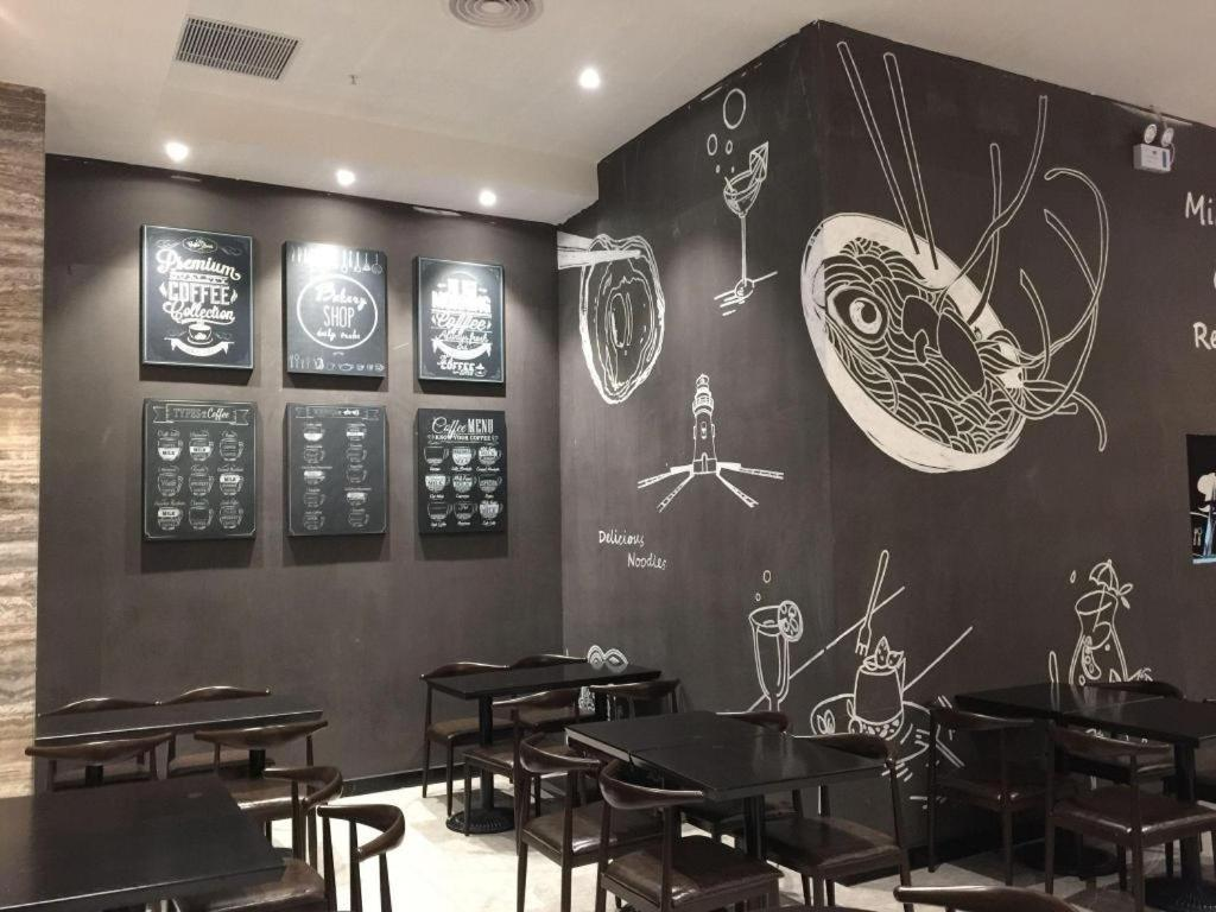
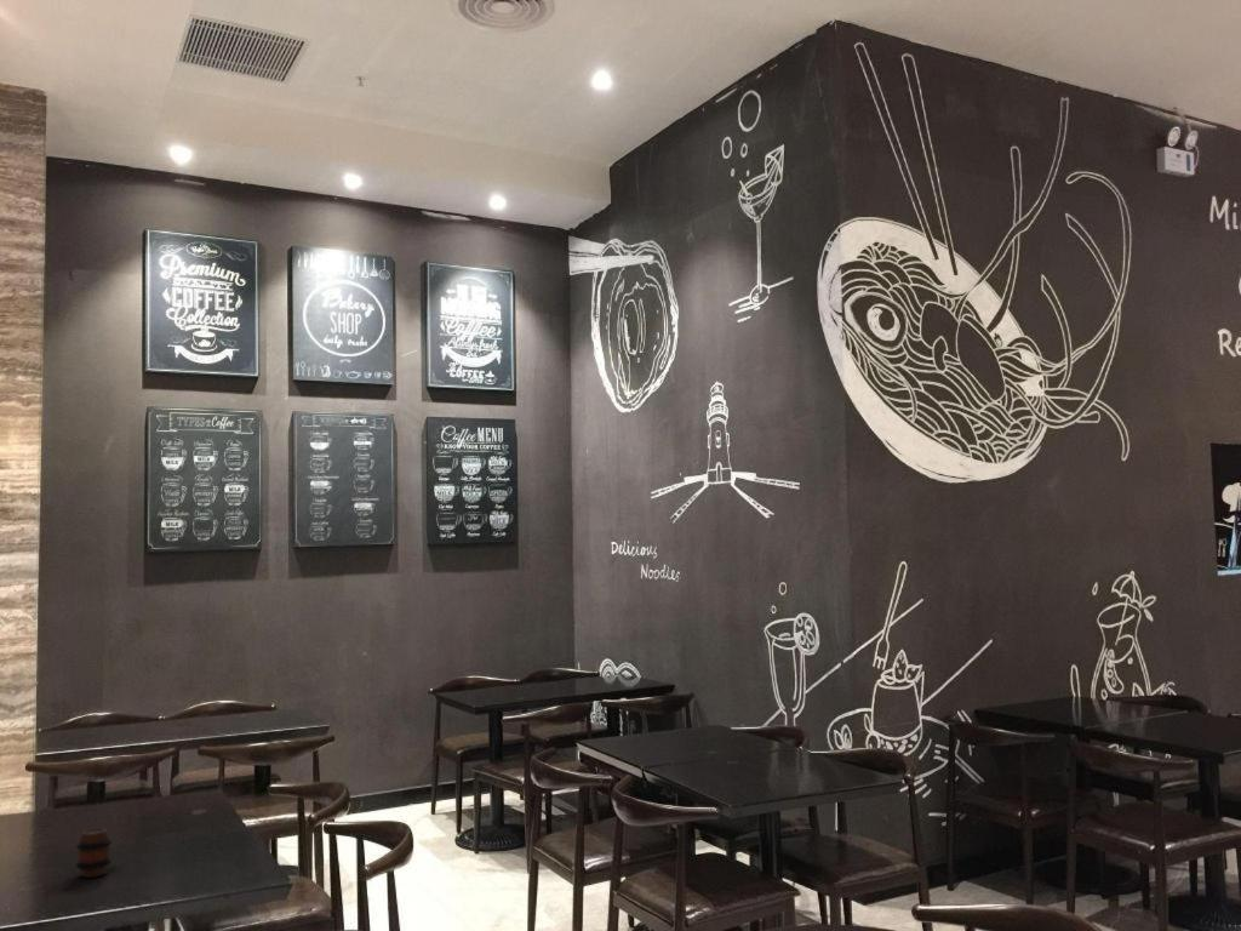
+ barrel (93, 852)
